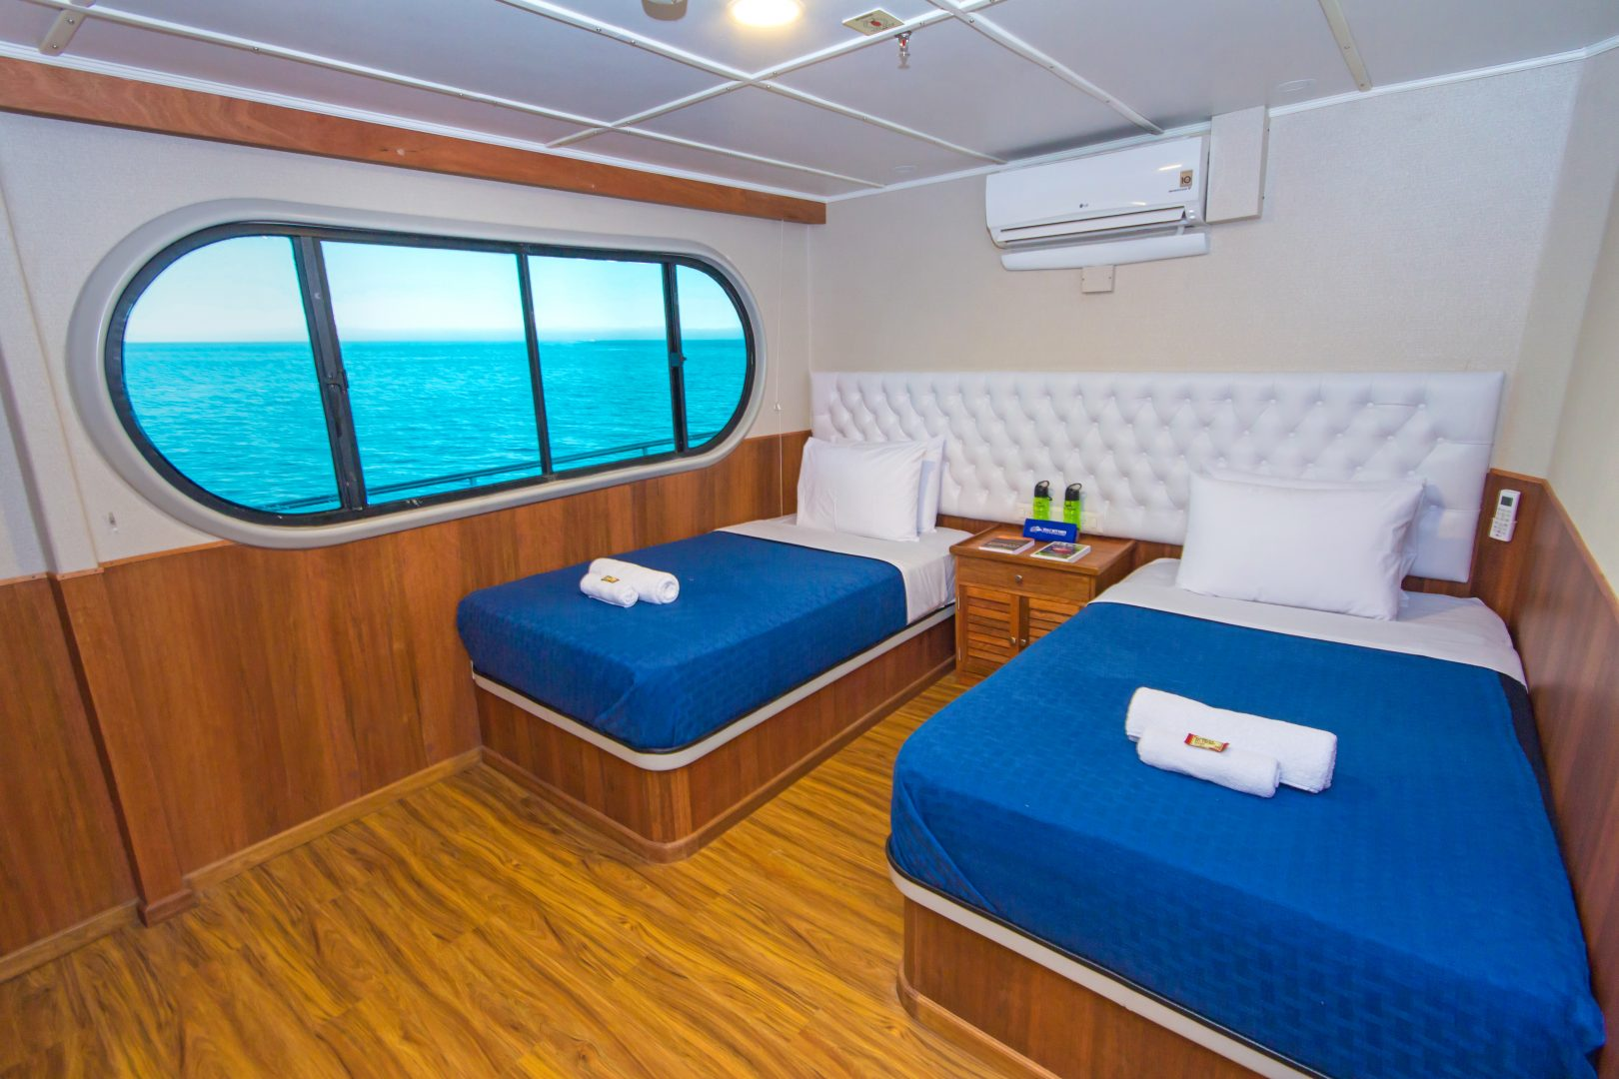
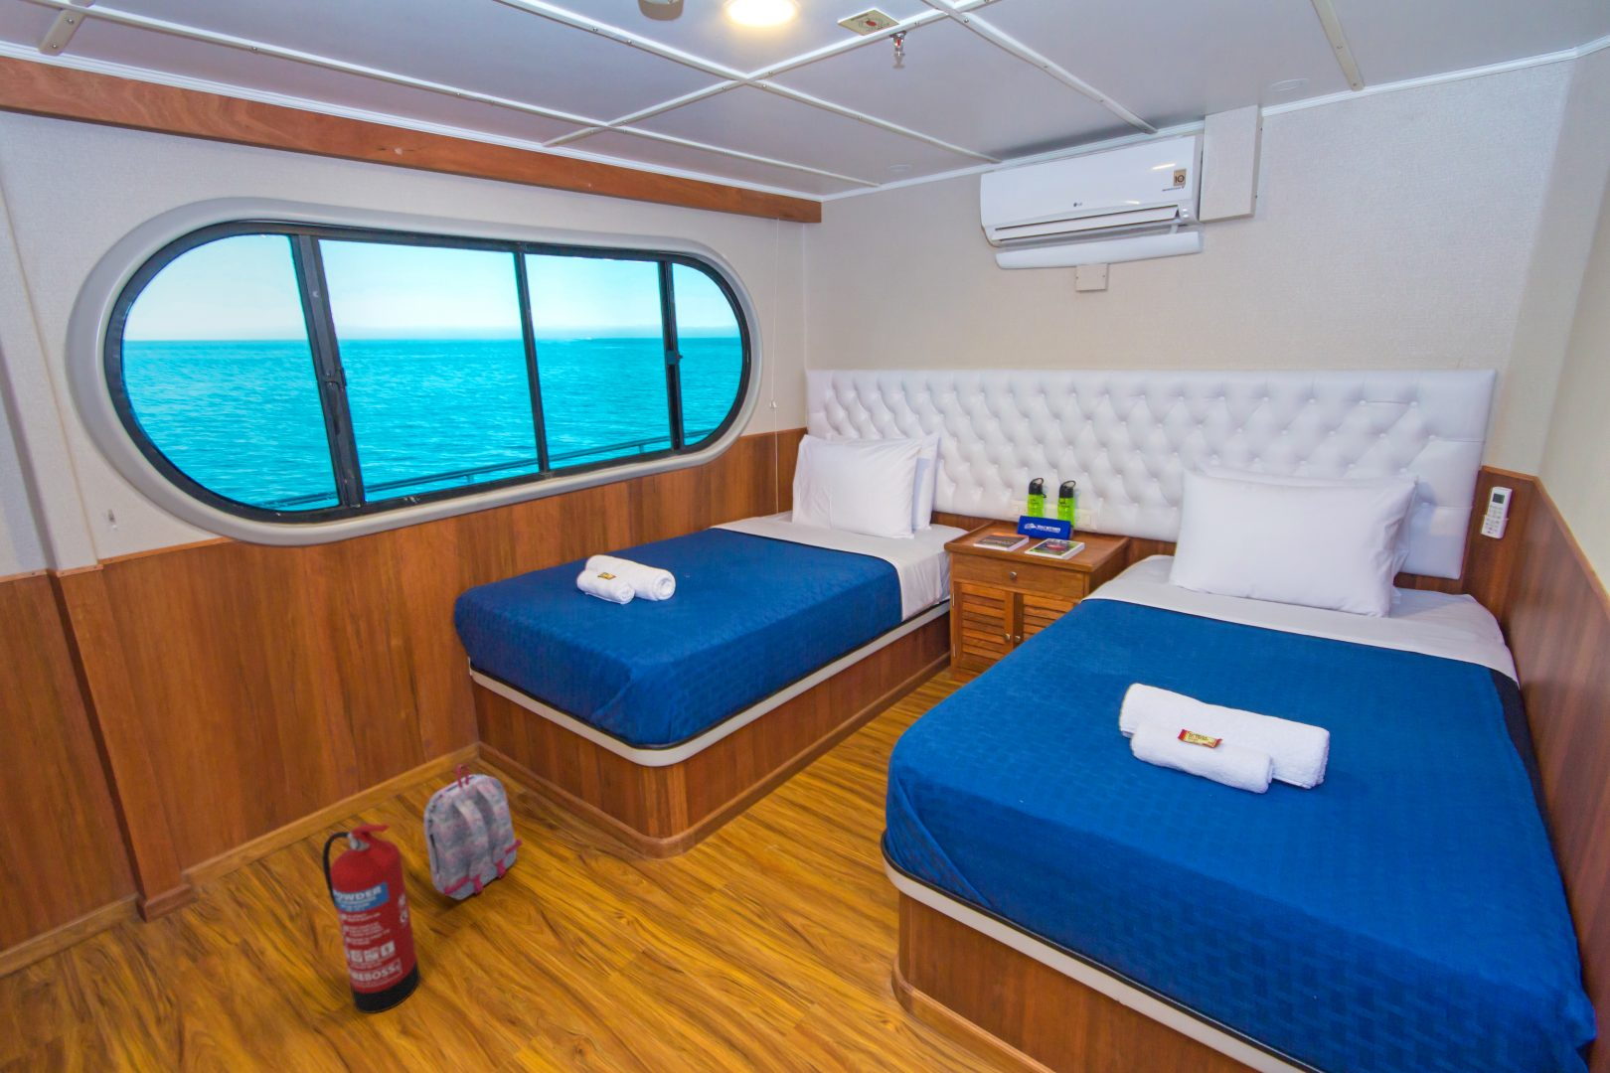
+ fire extinguisher (363, 901)
+ backpack (470, 825)
